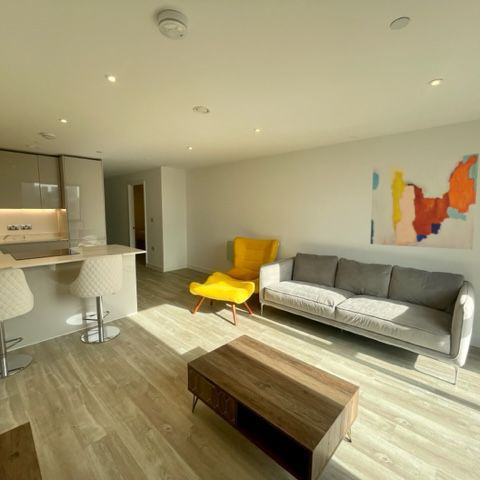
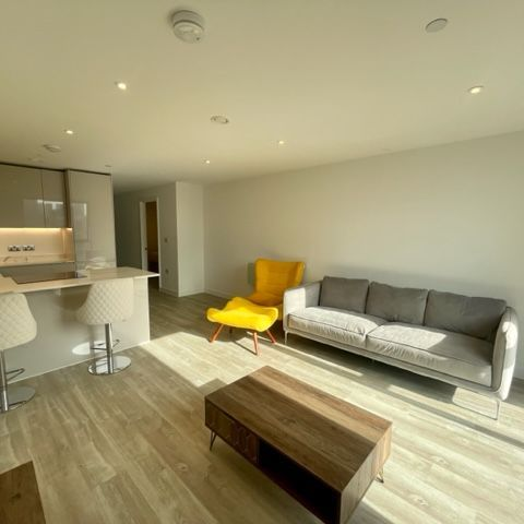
- wall art (418, 204)
